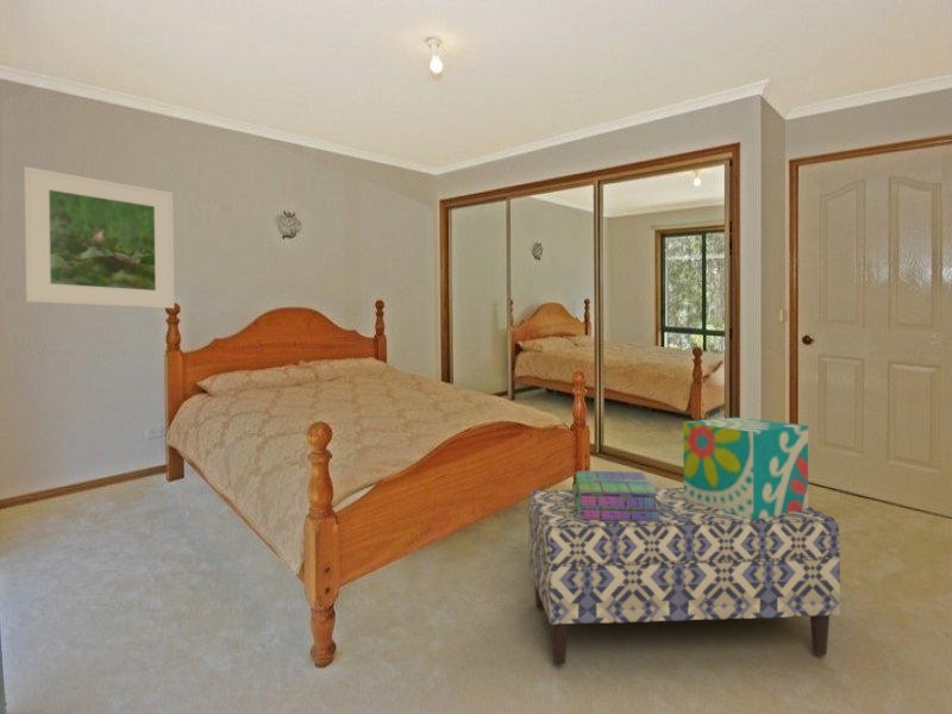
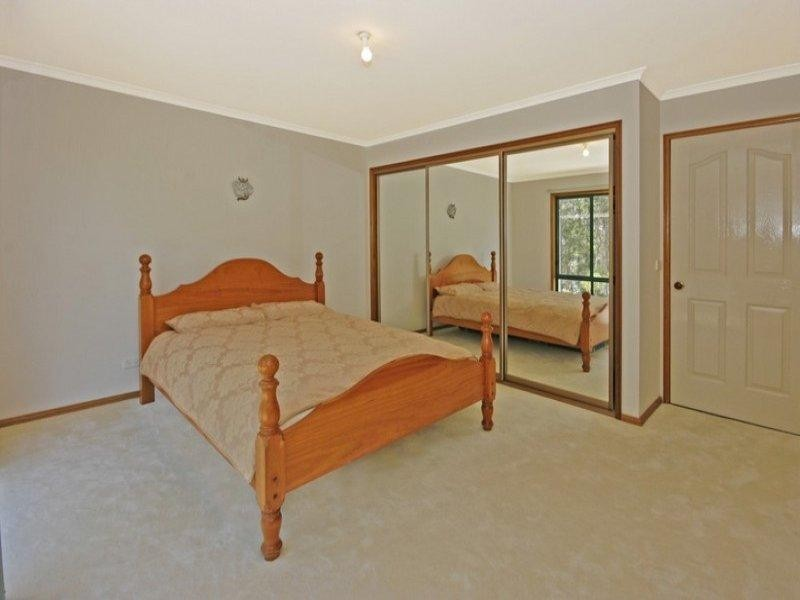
- decorative box (744, 463)
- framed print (105, 243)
- bench (669, 565)
- stack of books (613, 493)
